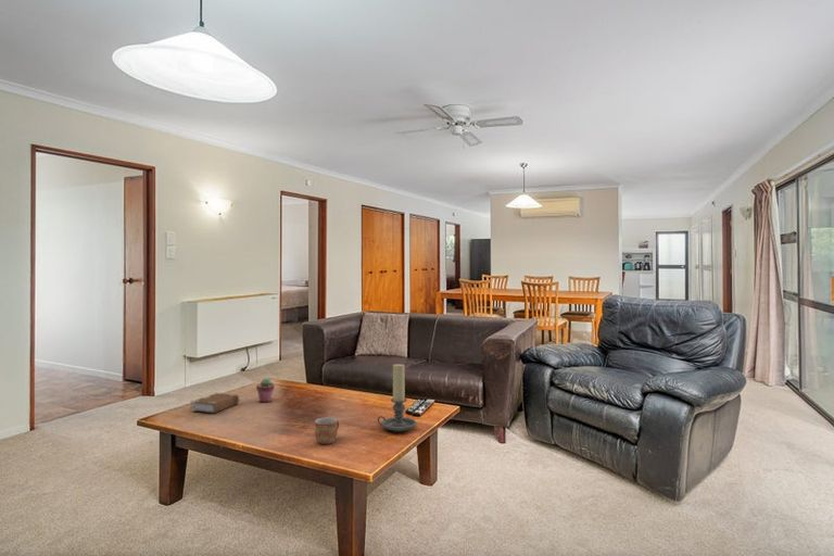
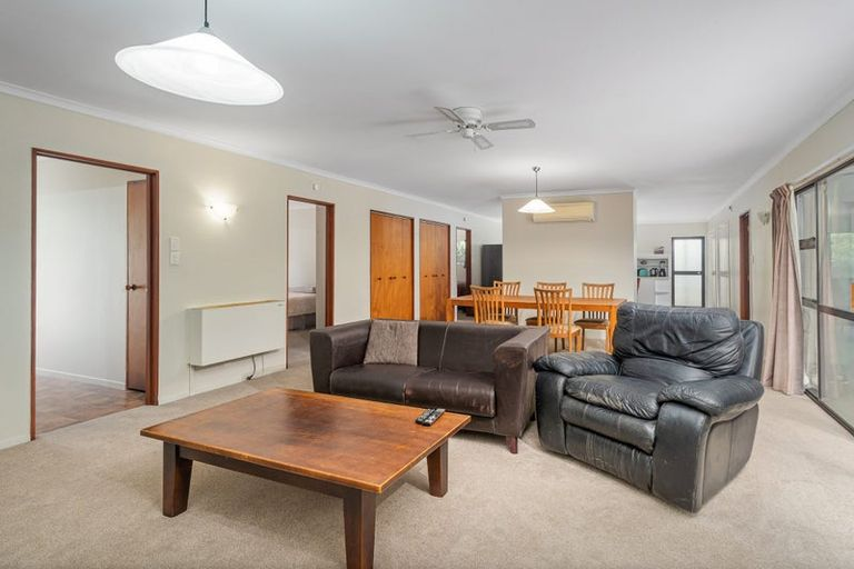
- candle holder (395, 395)
- potted succulent (265, 389)
- mug (328, 429)
- book (214, 400)
